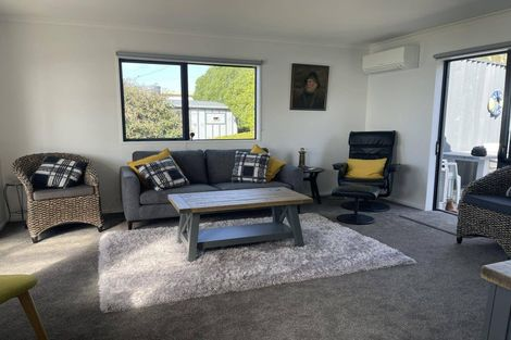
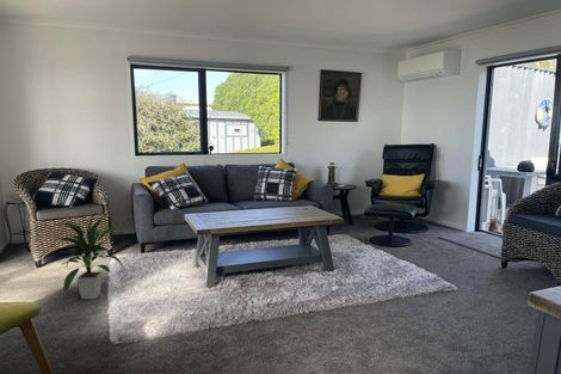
+ indoor plant (85, 256)
